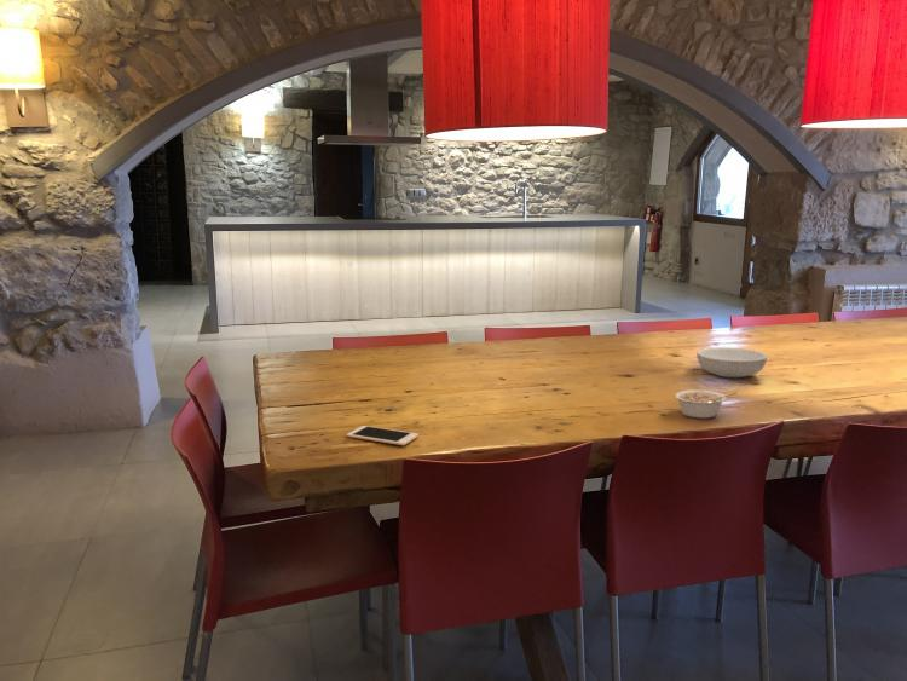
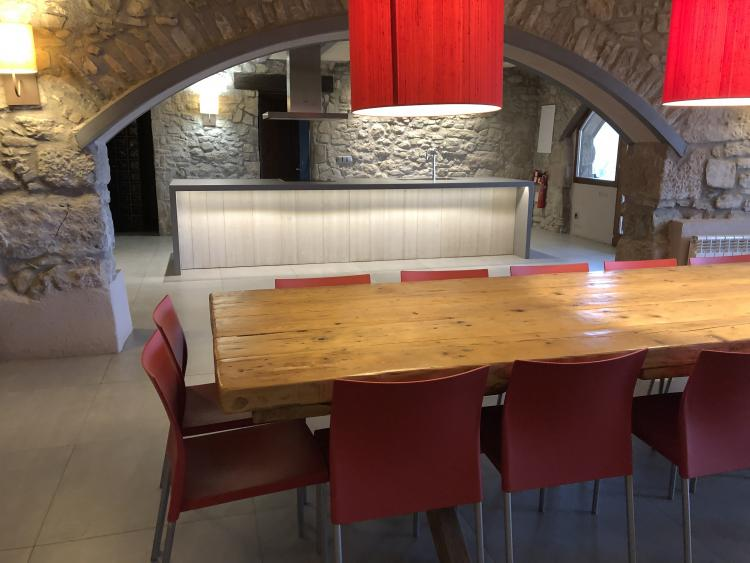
- legume (701, 403)
- serving bowl (730, 364)
- cell phone (382, 434)
